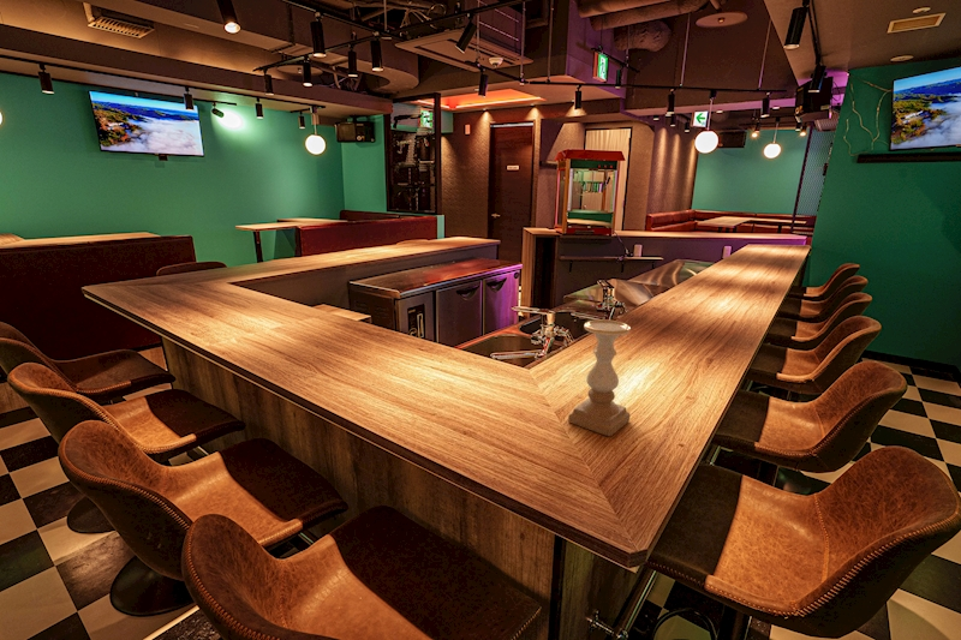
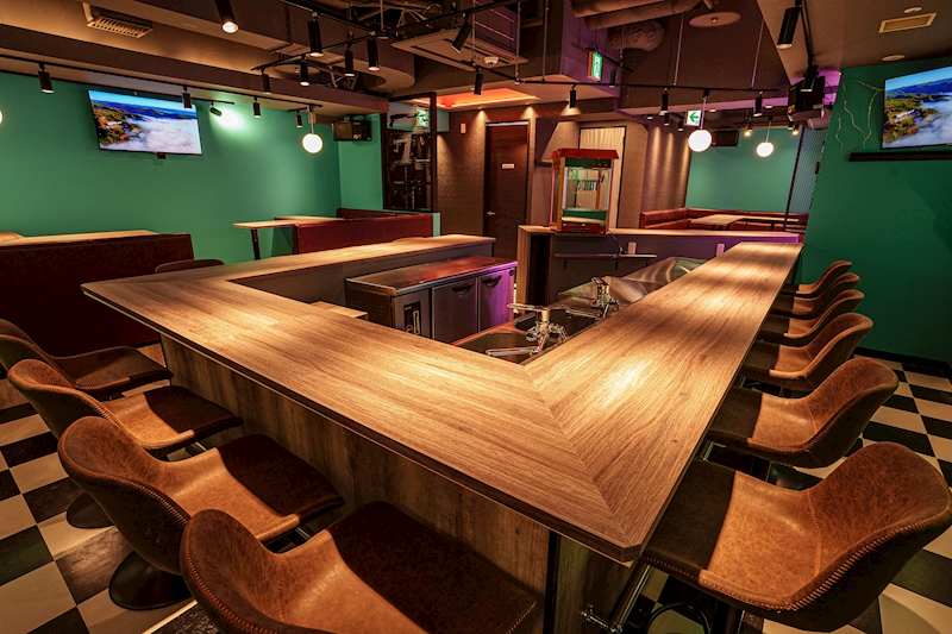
- candle holder (602, 373)
